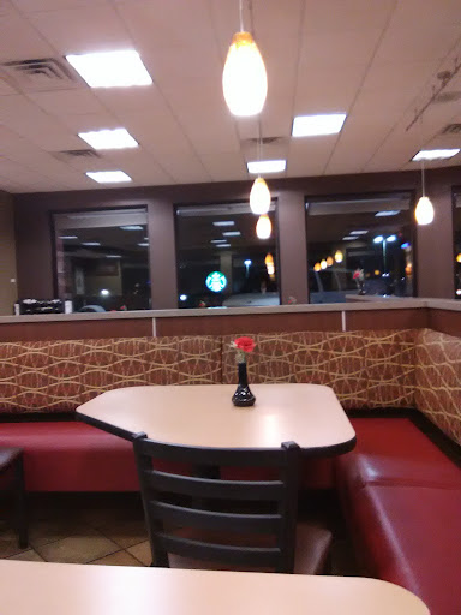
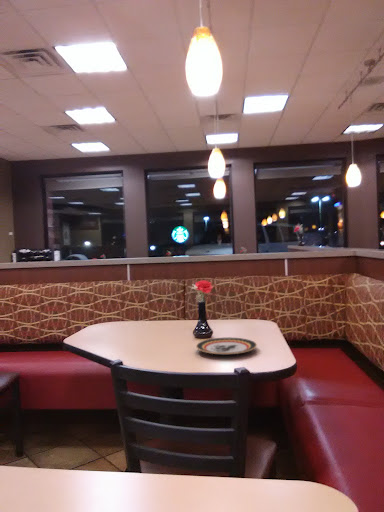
+ plate (226, 347)
